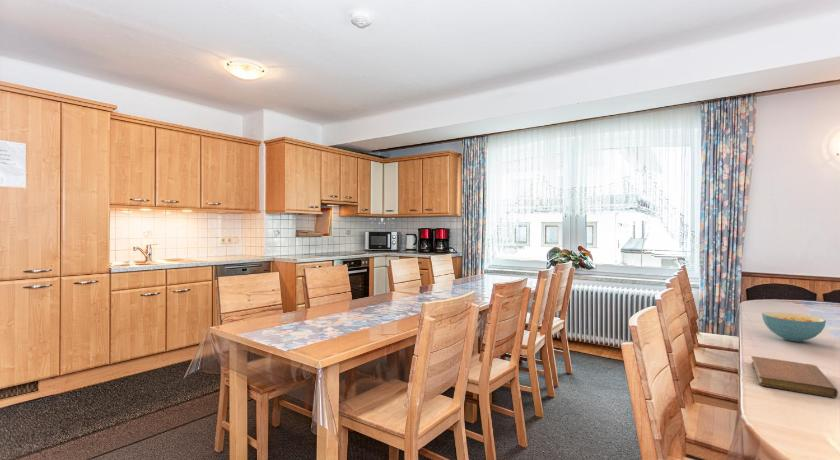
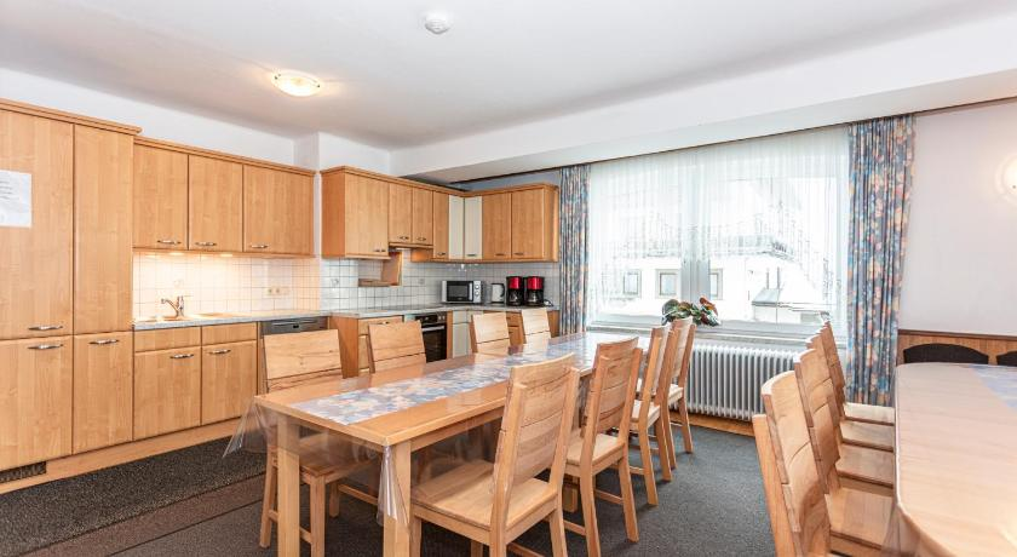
- cereal bowl (792, 328)
- notebook (789, 374)
